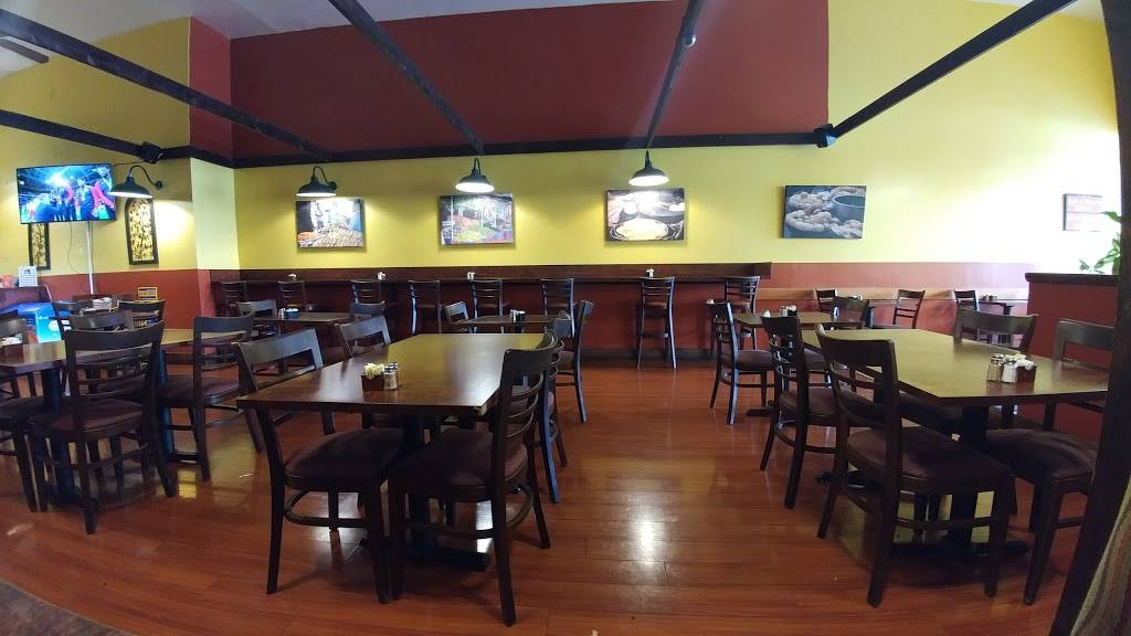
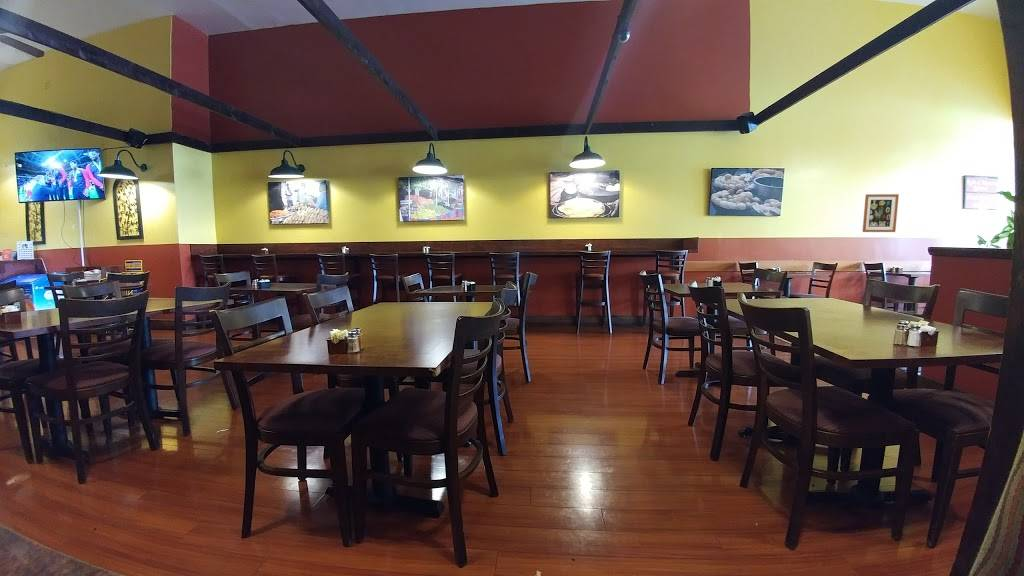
+ wall art (880, 213)
